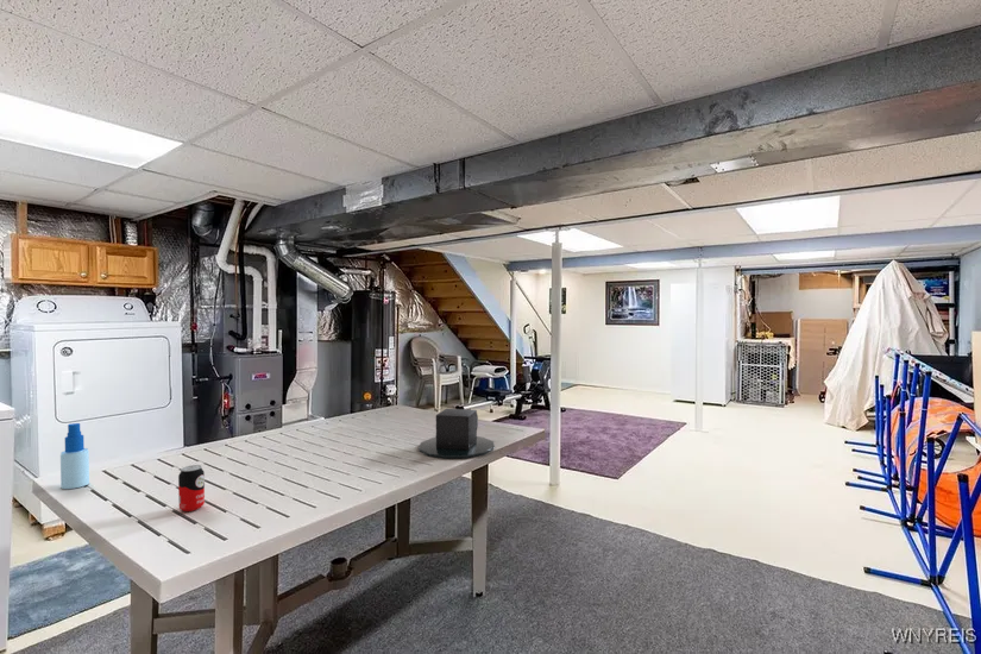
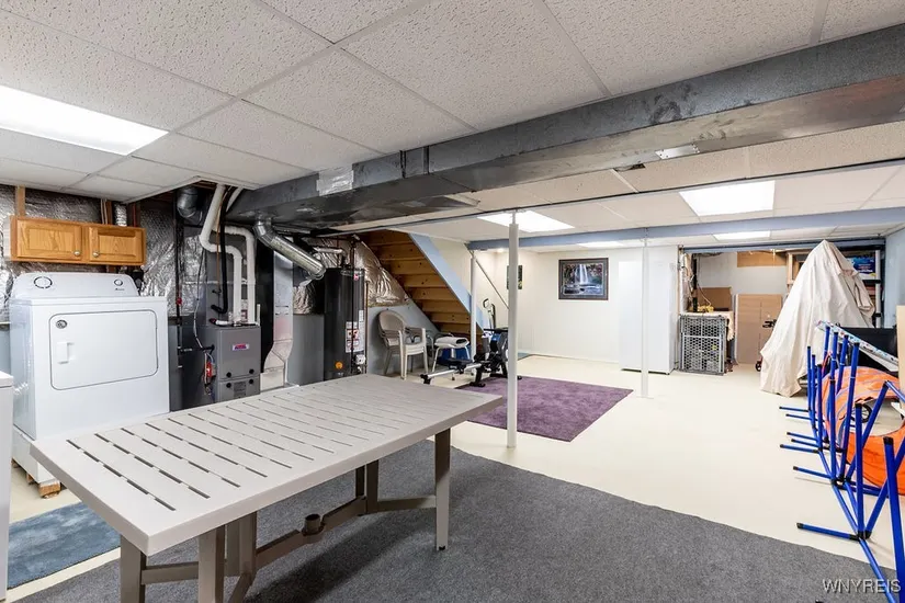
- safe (457, 429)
- spray bottle (74, 454)
- beverage can (191, 488)
